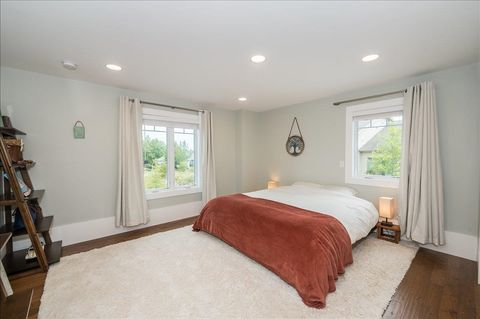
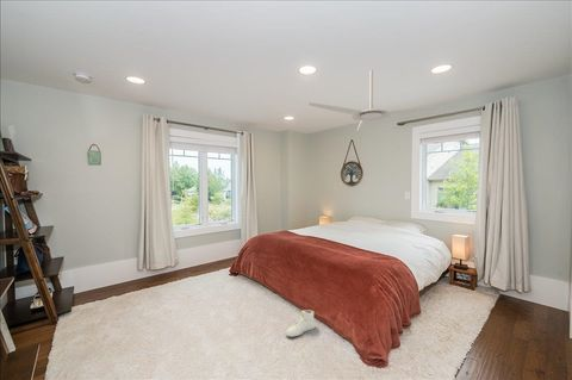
+ ceiling fan (372, 94)
+ sneaker (299, 320)
